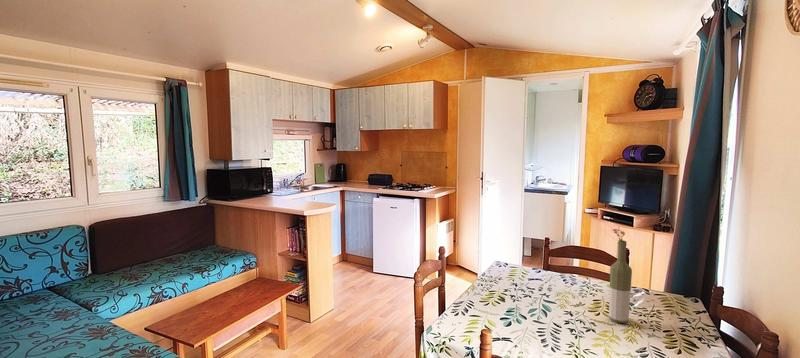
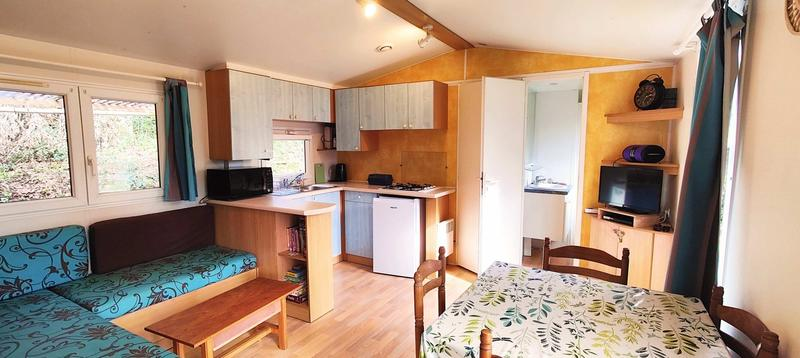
- bottle (620, 281)
